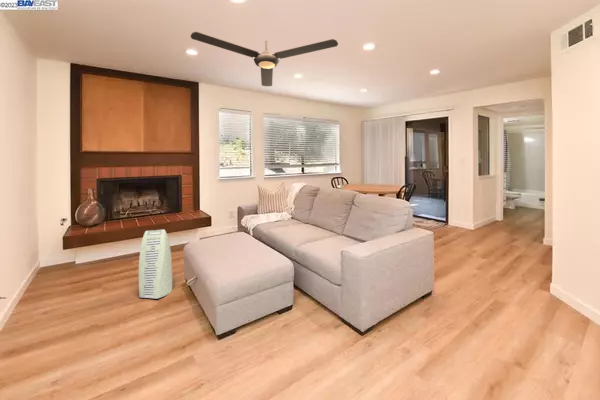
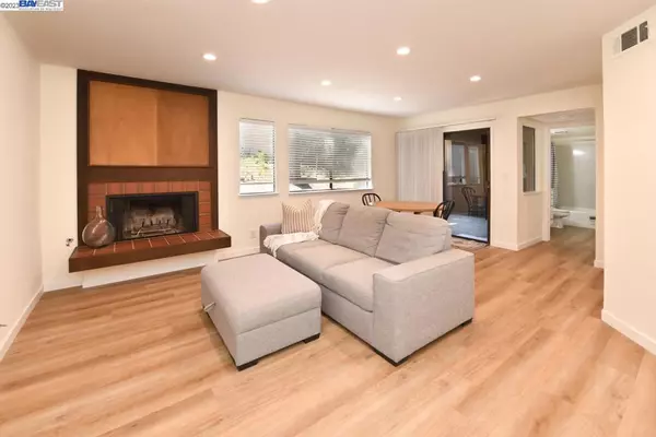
- ceiling fan (266, 60)
- air purifier (155, 261)
